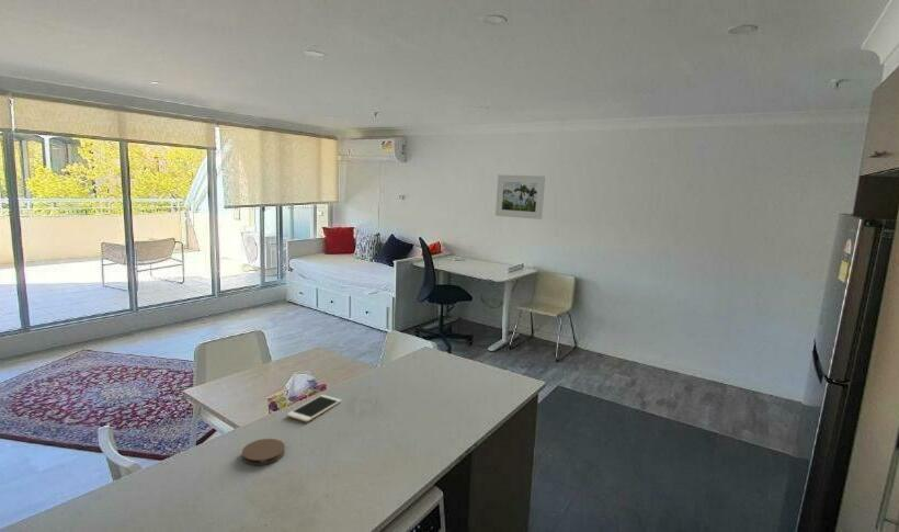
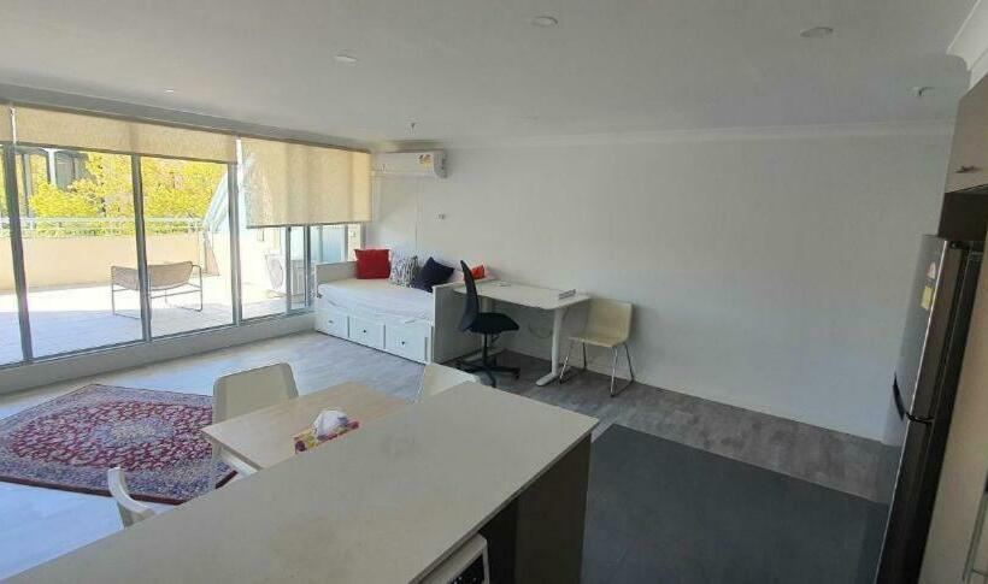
- cell phone (315, 407)
- coaster (263, 451)
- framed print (519, 196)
